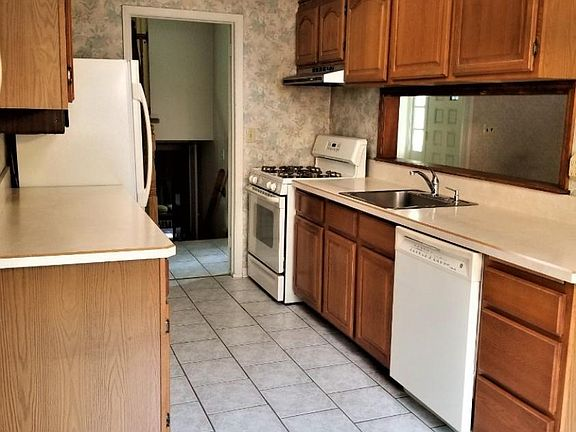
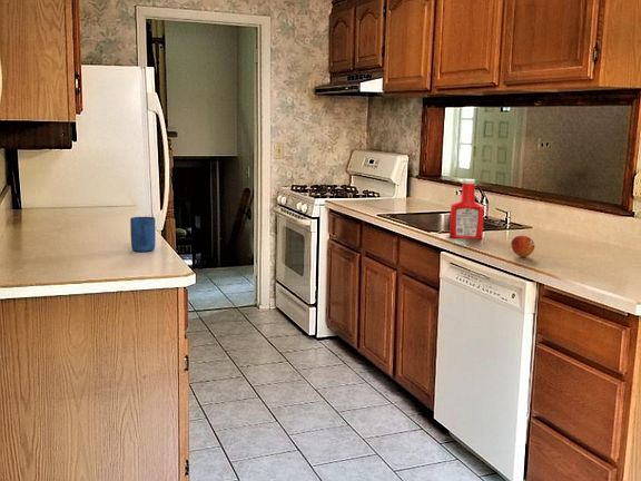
+ mug (144, 234)
+ fruit (523, 246)
+ soap bottle (466, 208)
